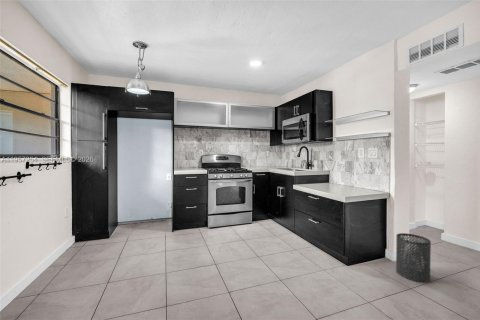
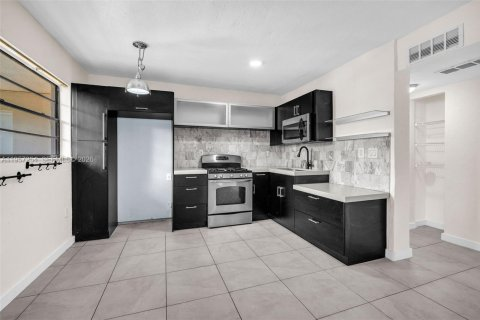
- trash can (412, 256)
